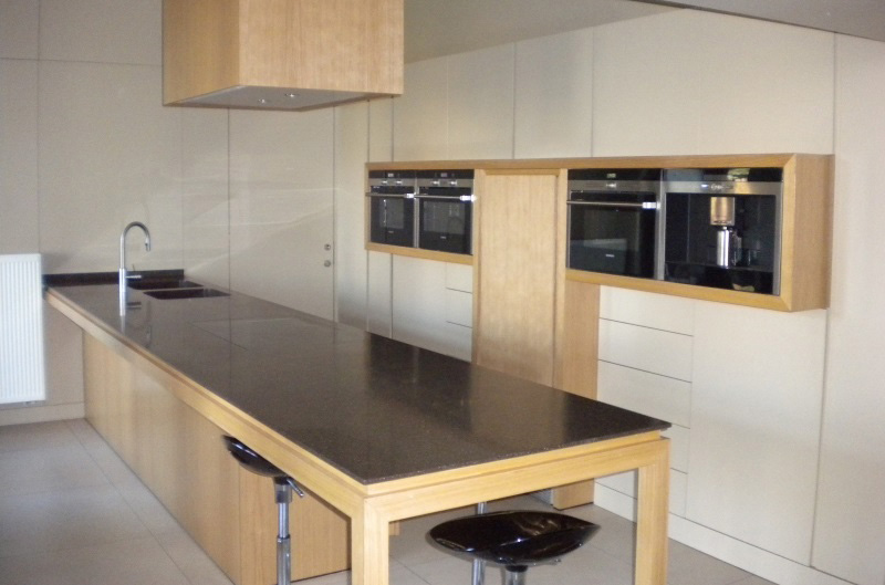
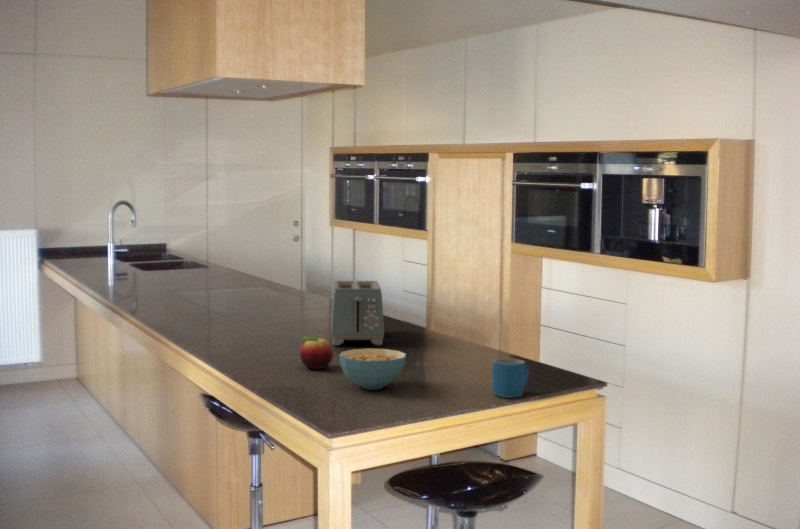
+ cereal bowl (372, 370)
+ fruit (316, 352)
+ toaster (356, 312)
+ mug (512, 377)
